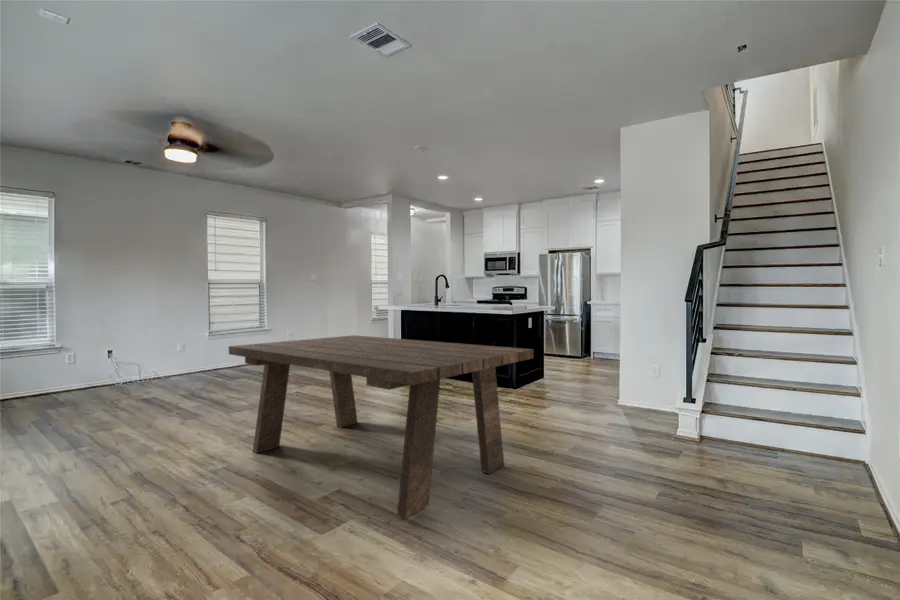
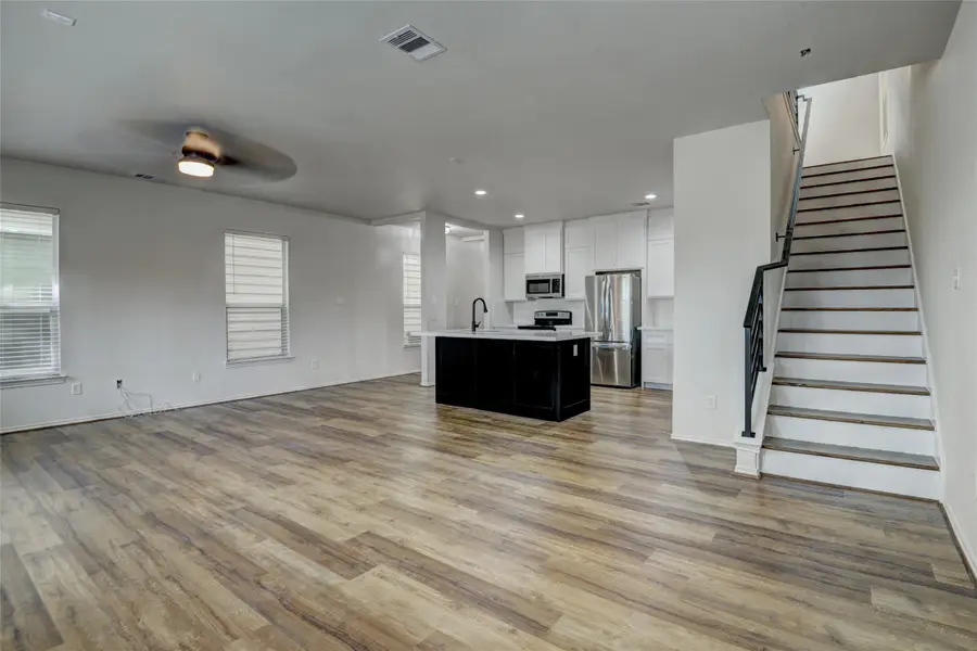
- dining table (377, 387)
